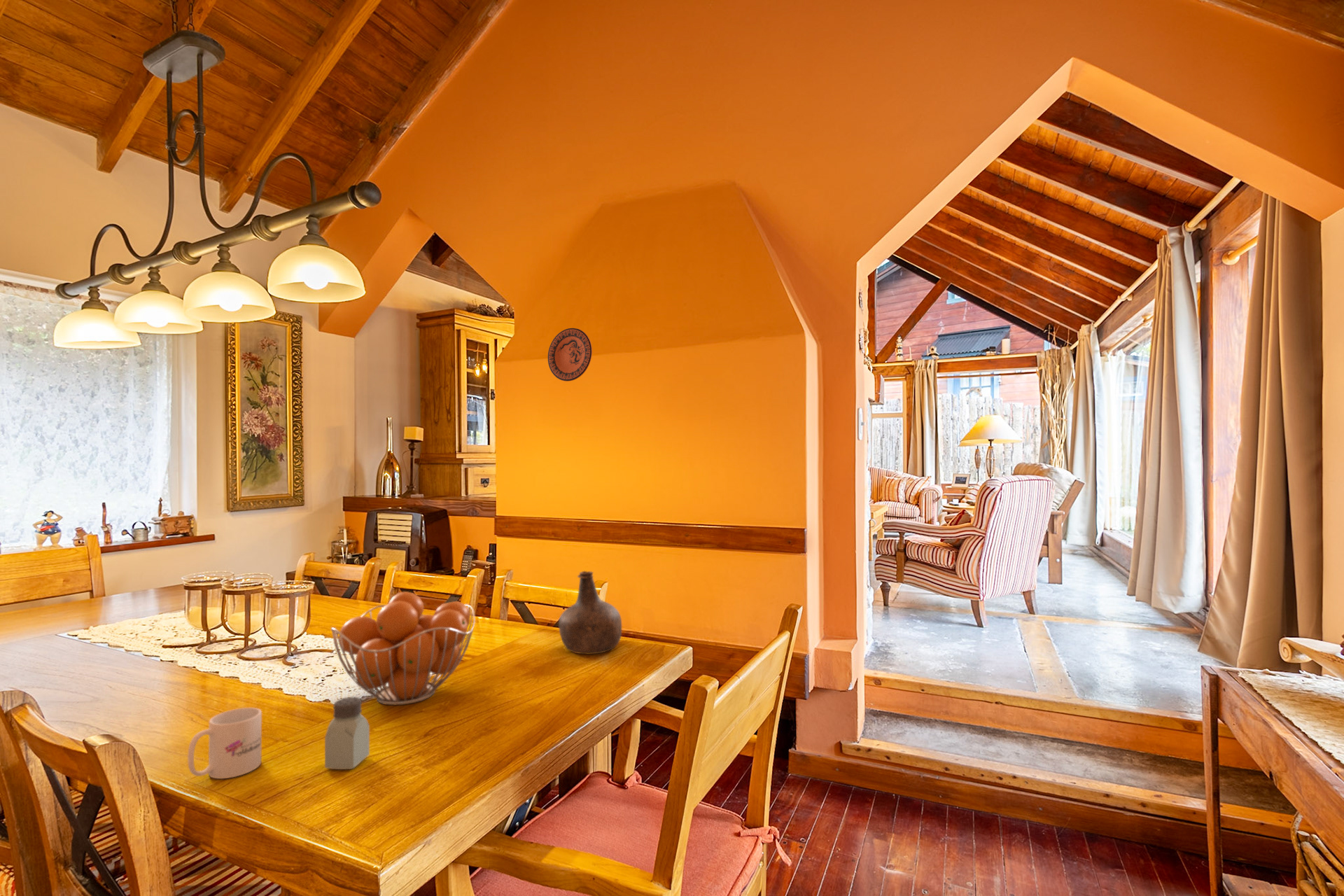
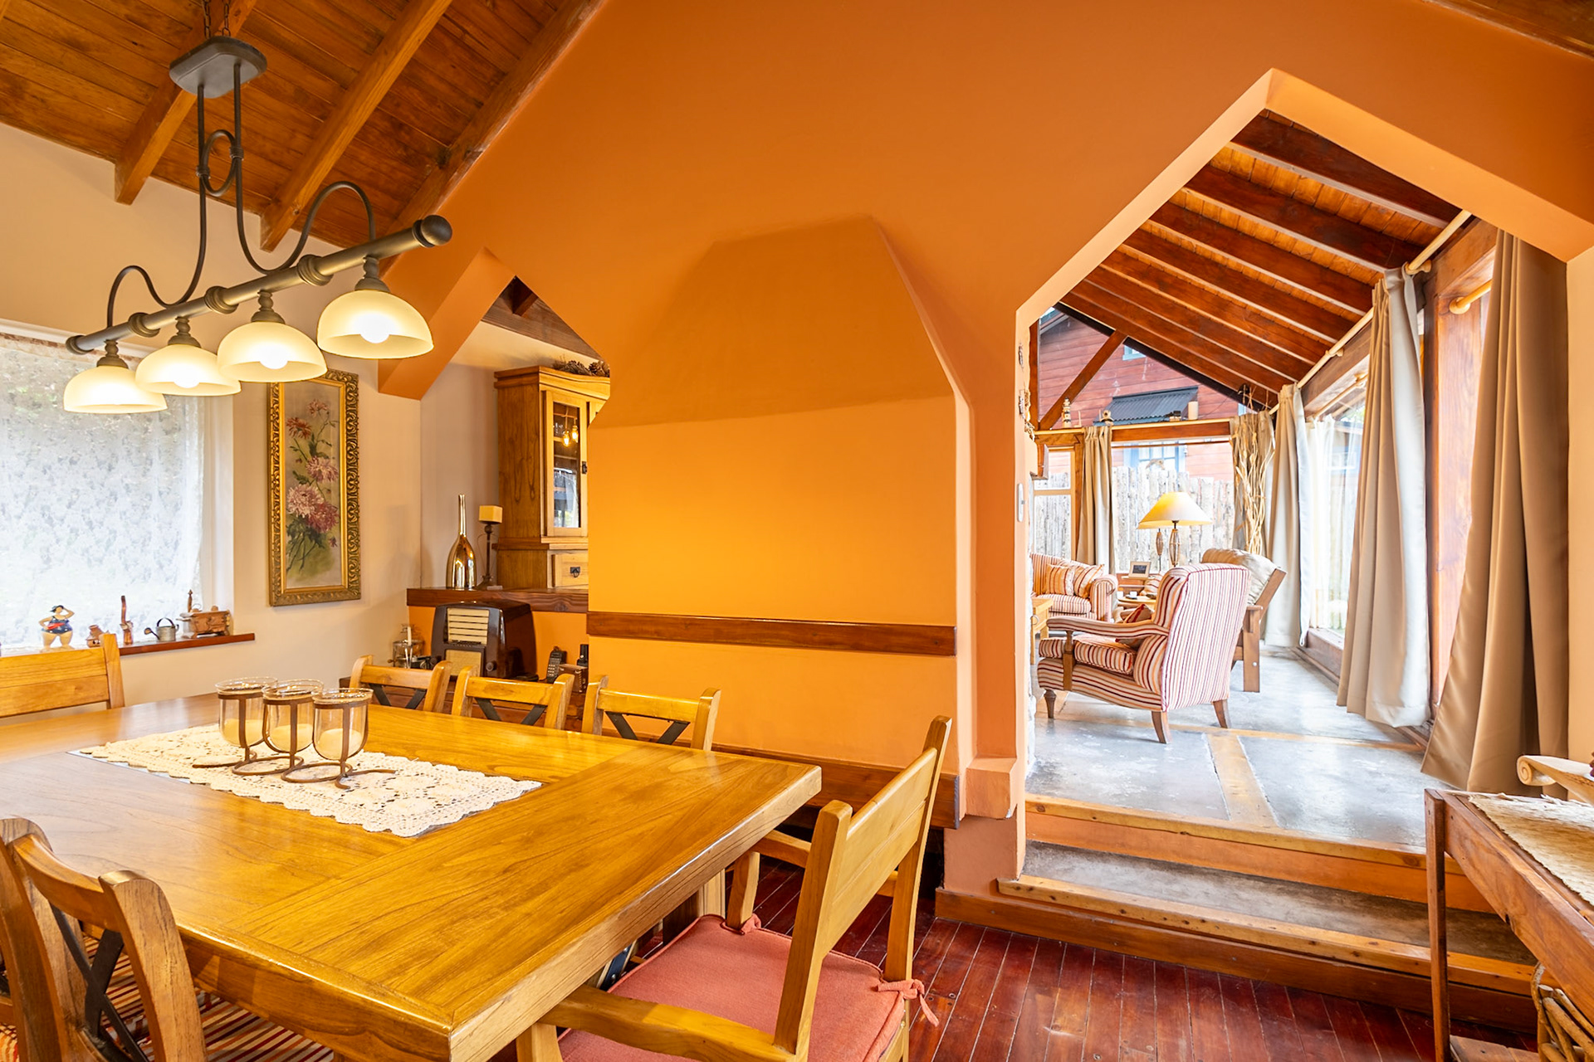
- decorative plate (570, 354)
- bottle (590, 609)
- mug (225, 745)
- fruit basket (406, 645)
- saltshaker (347, 732)
